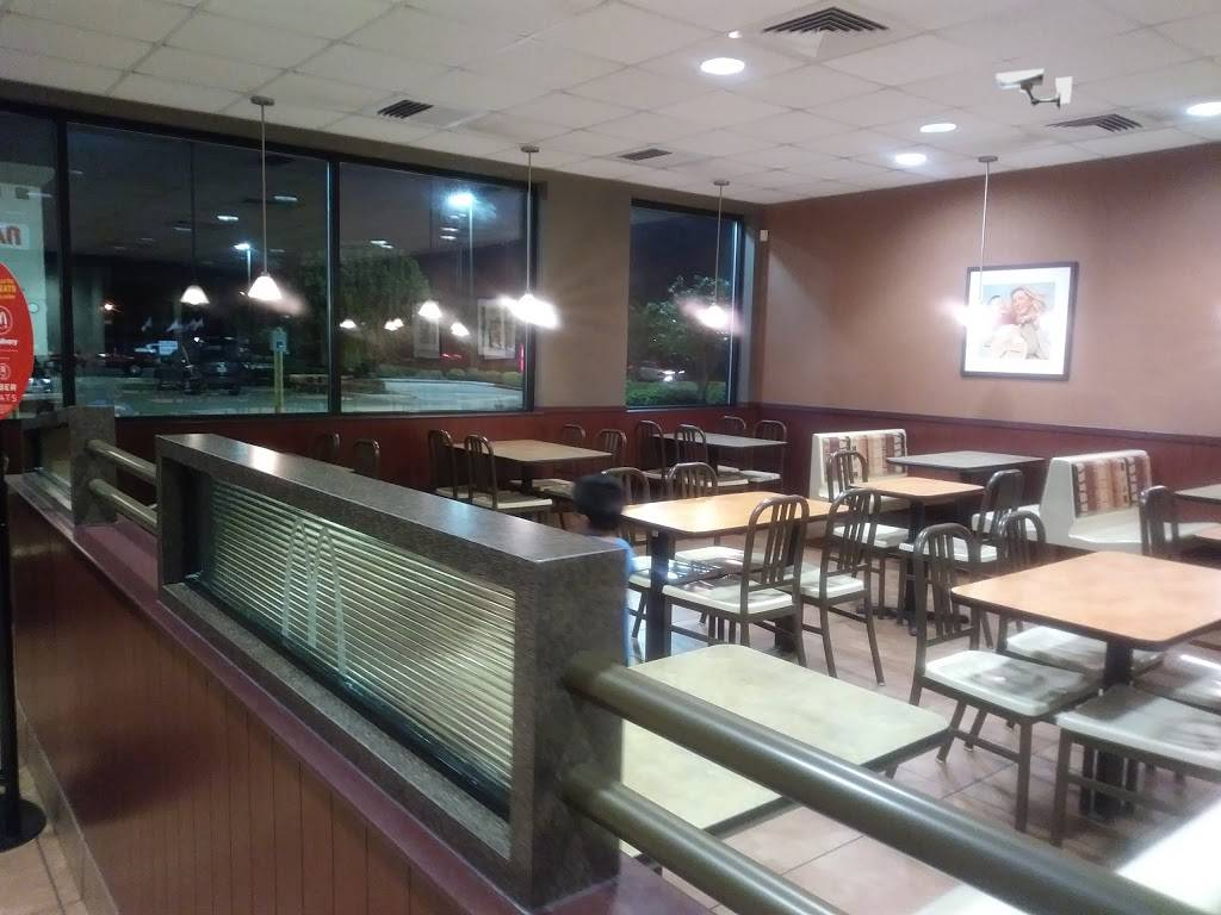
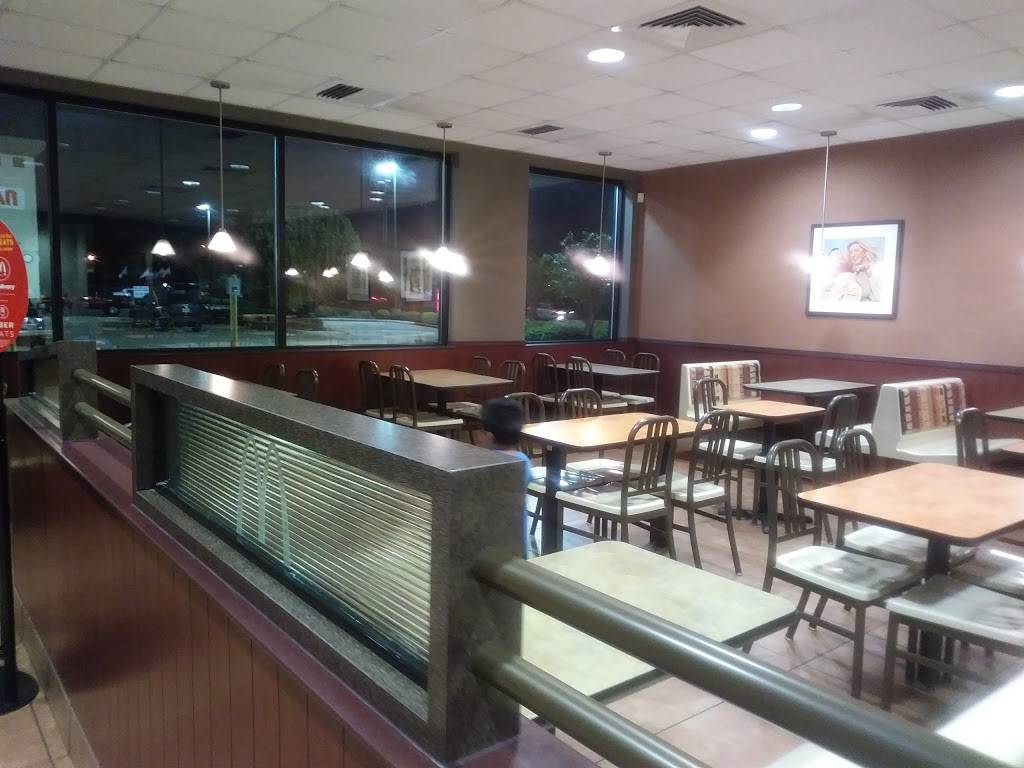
- security camera (1031, 95)
